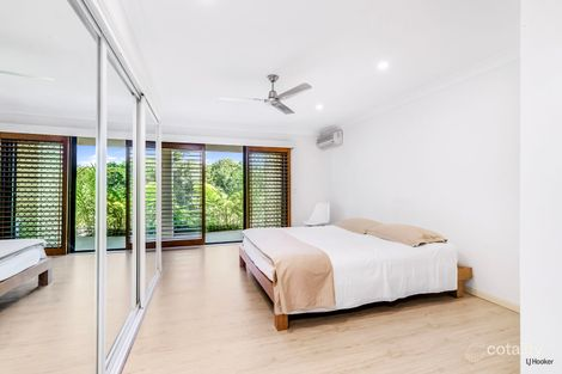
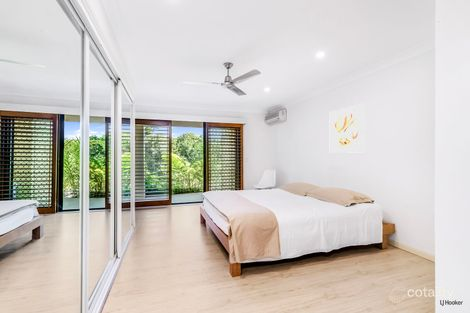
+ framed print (345, 130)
